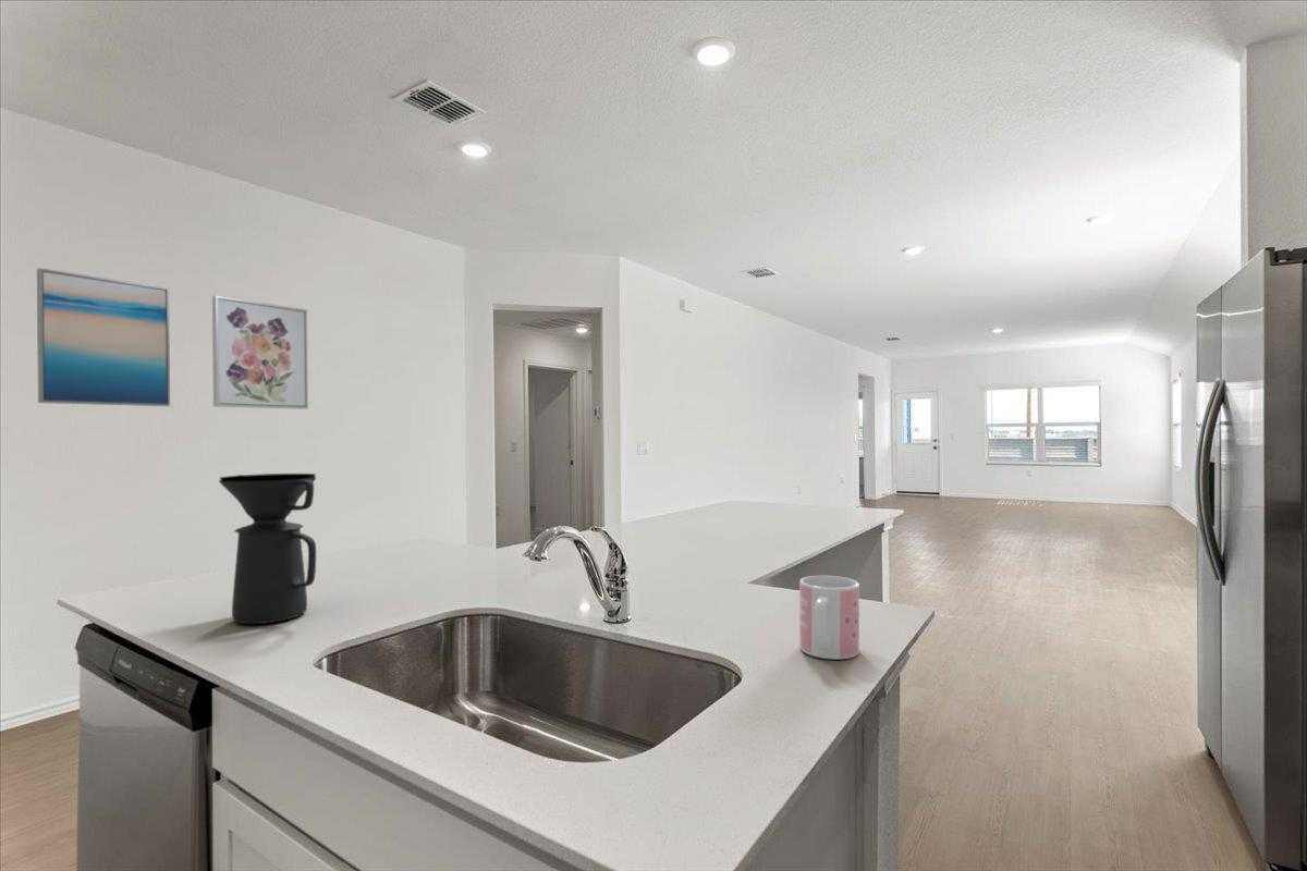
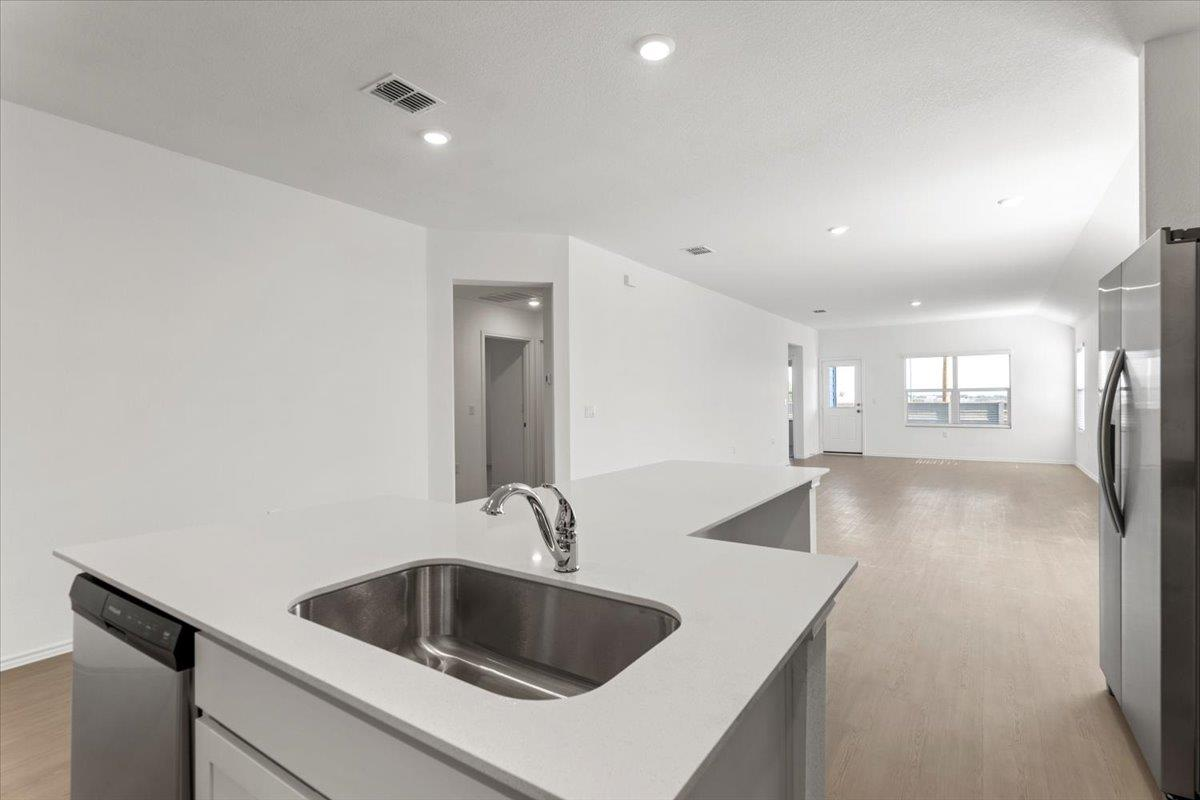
- coffee maker (269, 545)
- wall art (107, 342)
- mug (828, 617)
- wall art (262, 355)
